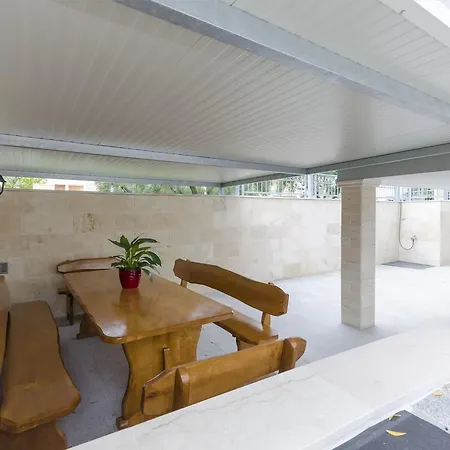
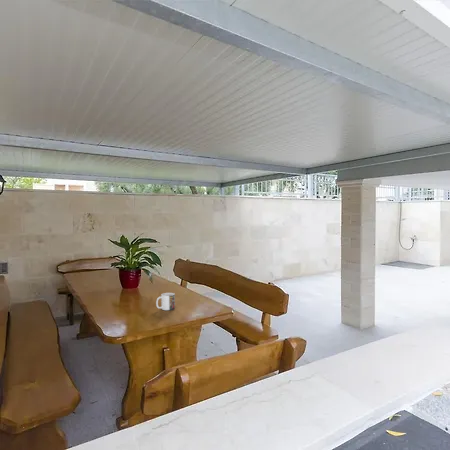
+ mug (165, 301)
